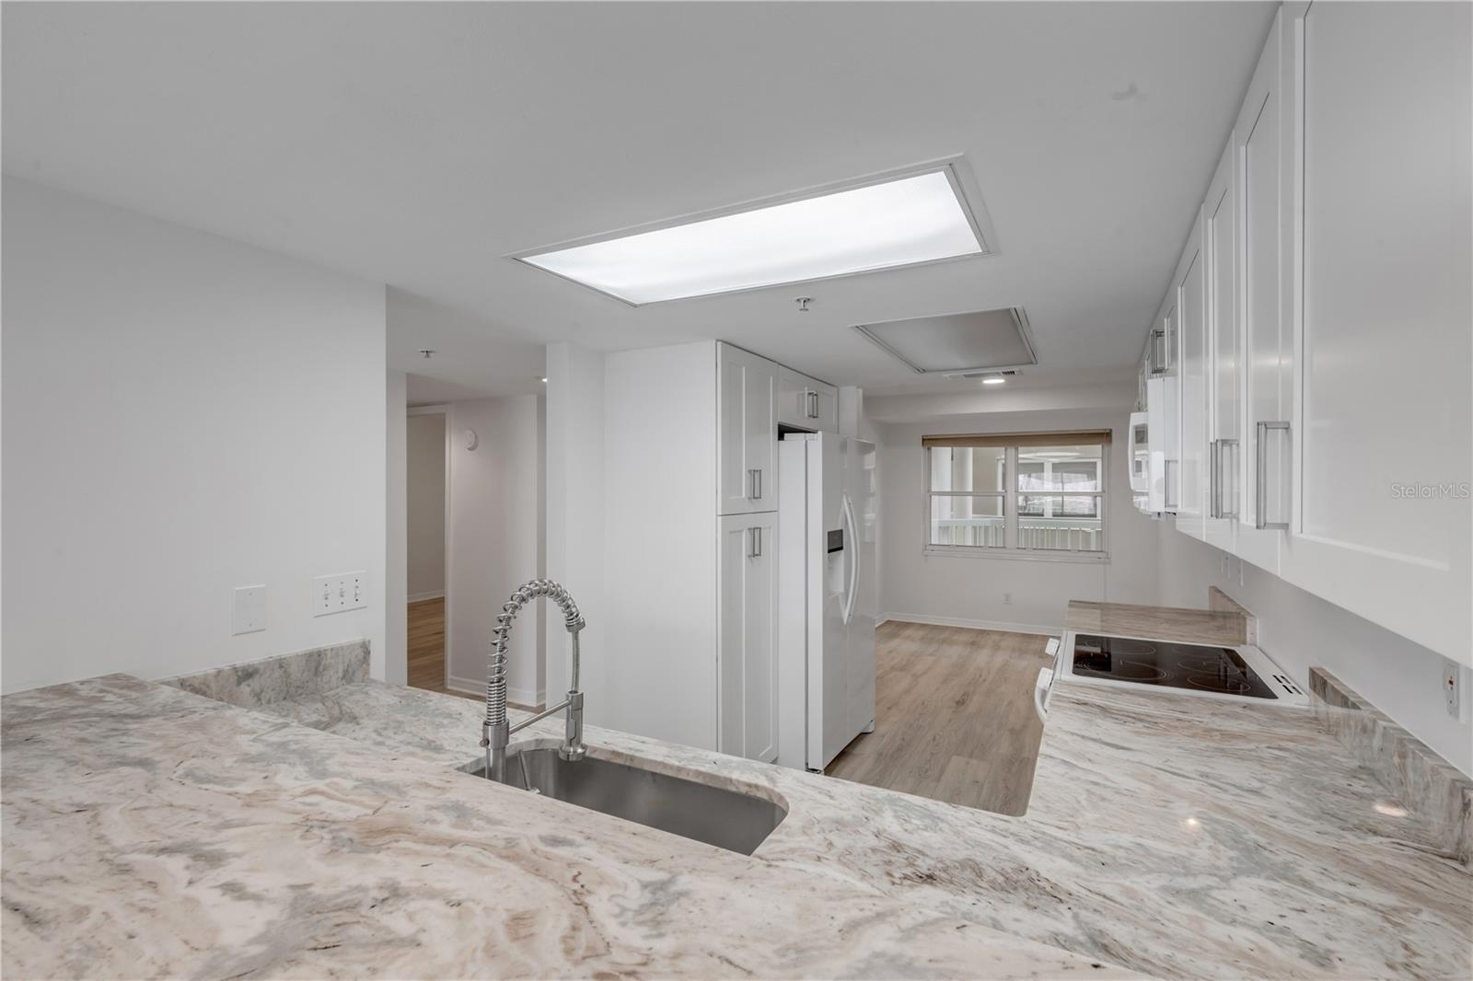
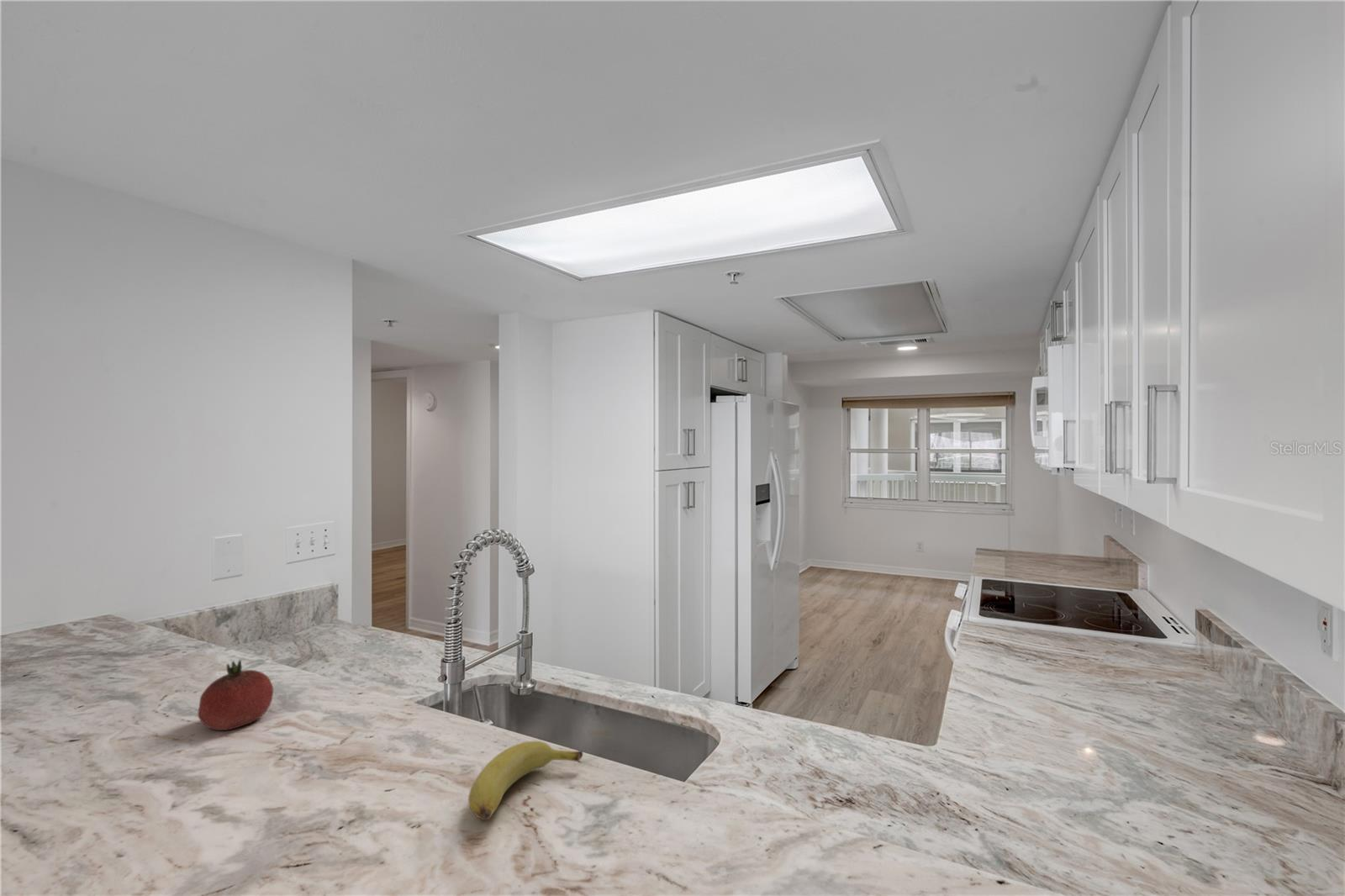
+ banana (520, 777)
+ fruit (235, 690)
